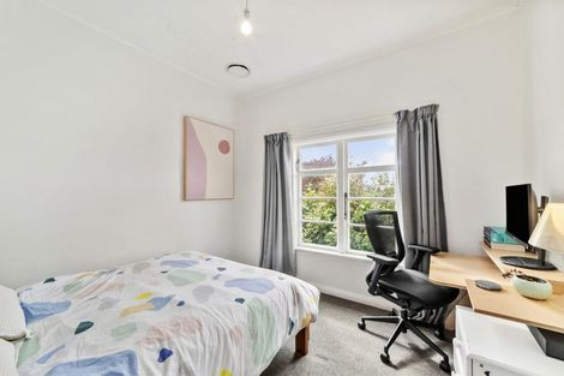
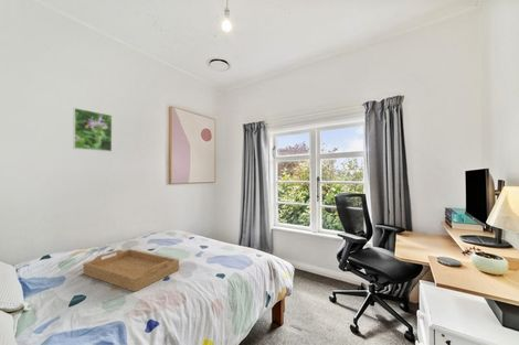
+ serving tray (131, 265)
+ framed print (93, 130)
